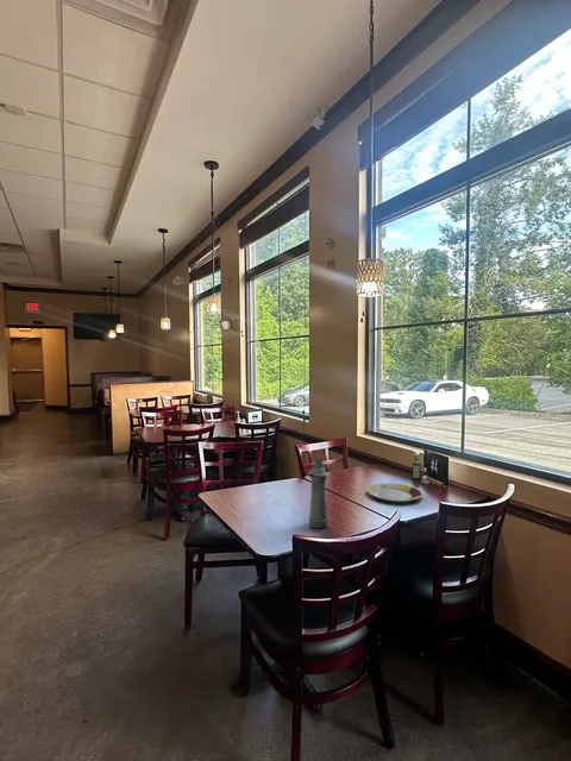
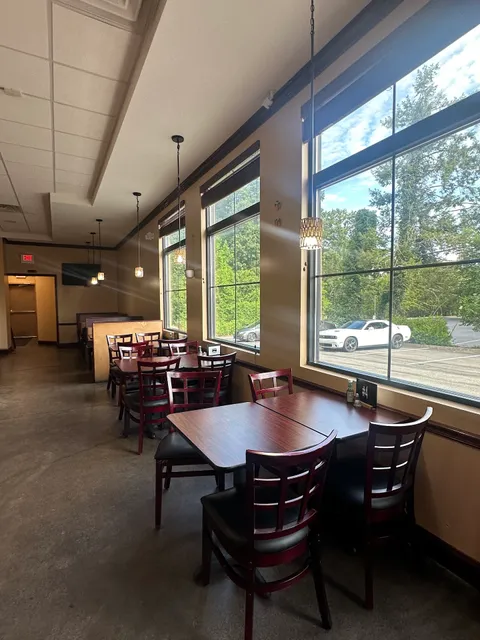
- plate (394, 492)
- bottle (318, 492)
